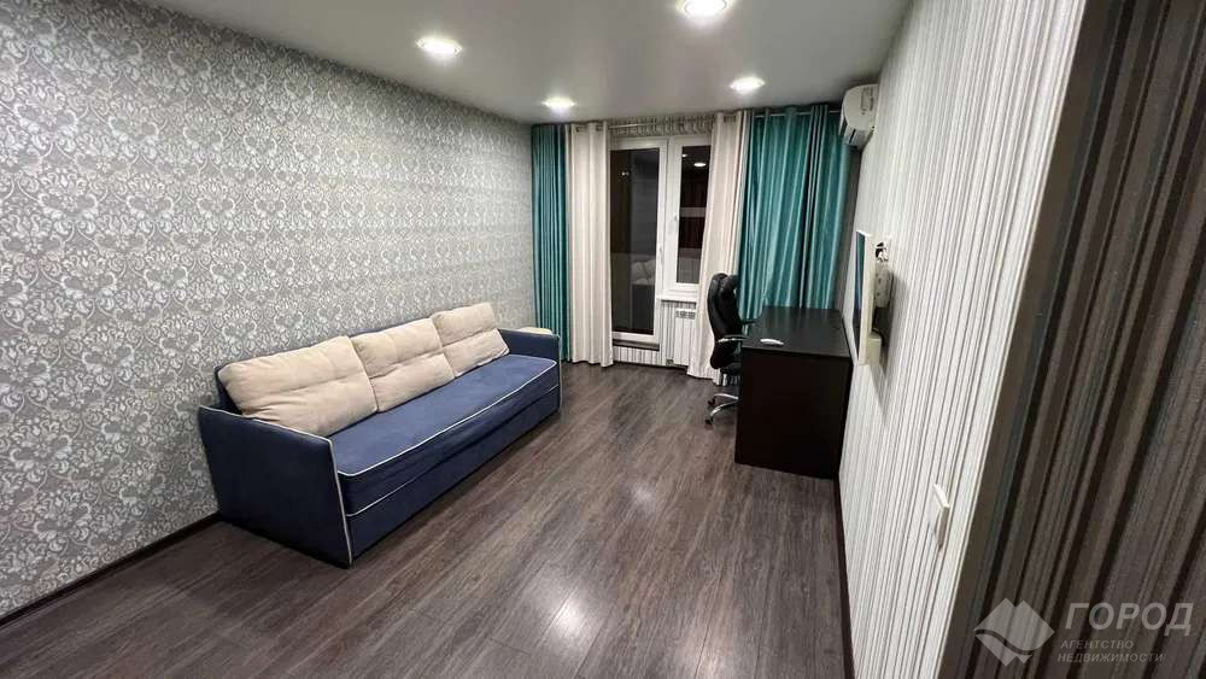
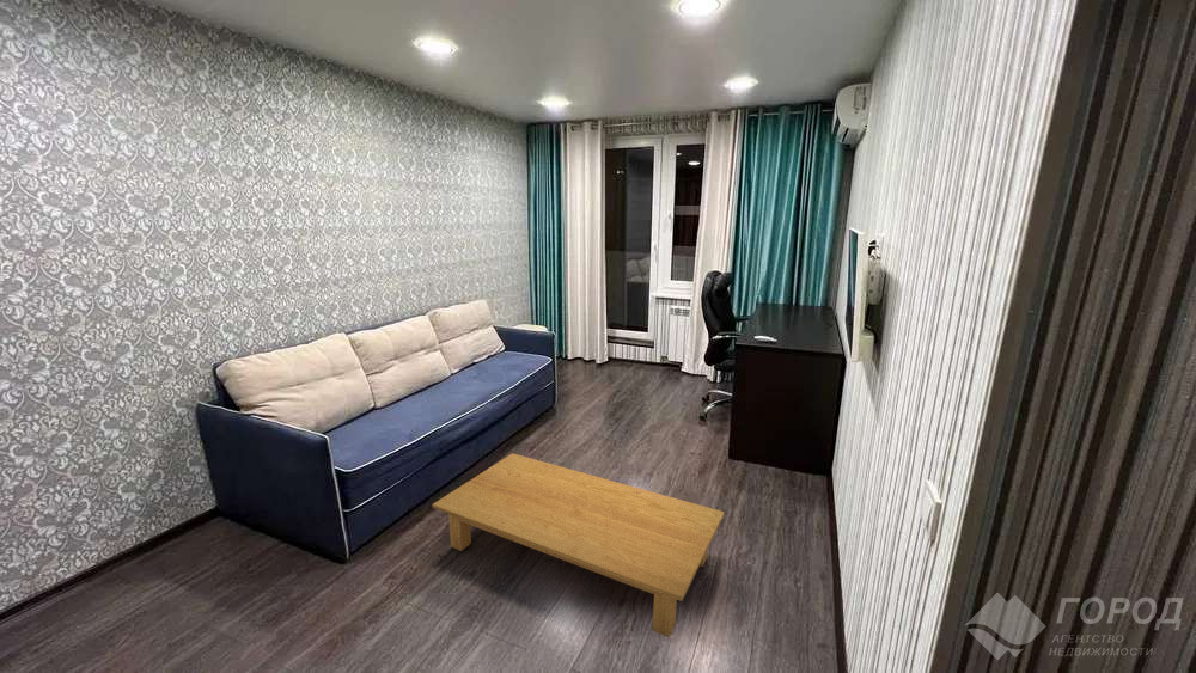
+ coffee table (576, 531)
